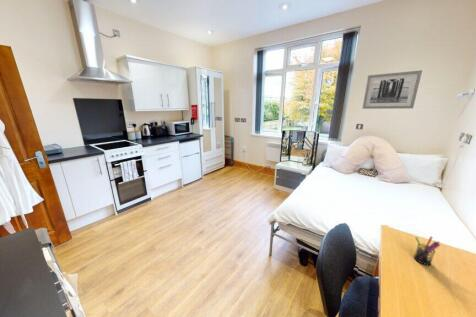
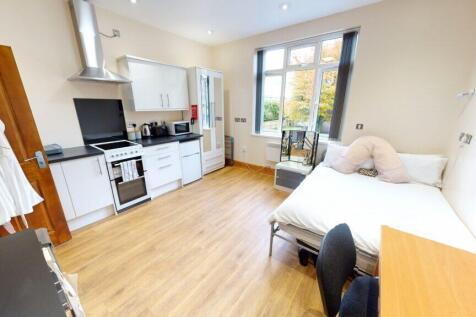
- wall art (389, 91)
- pen holder (424, 248)
